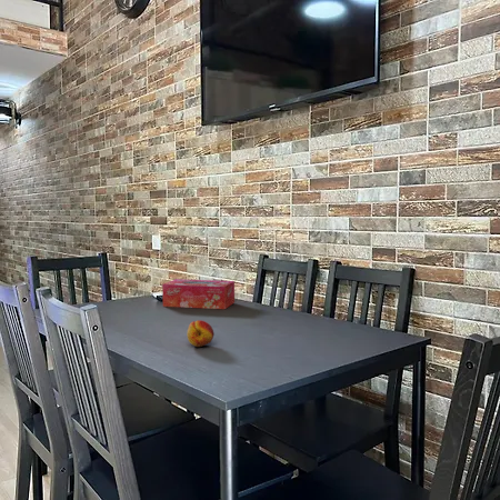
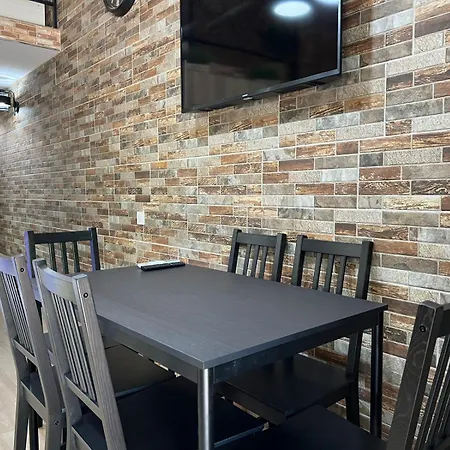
- fruit (200, 332)
- tissue box (199, 293)
